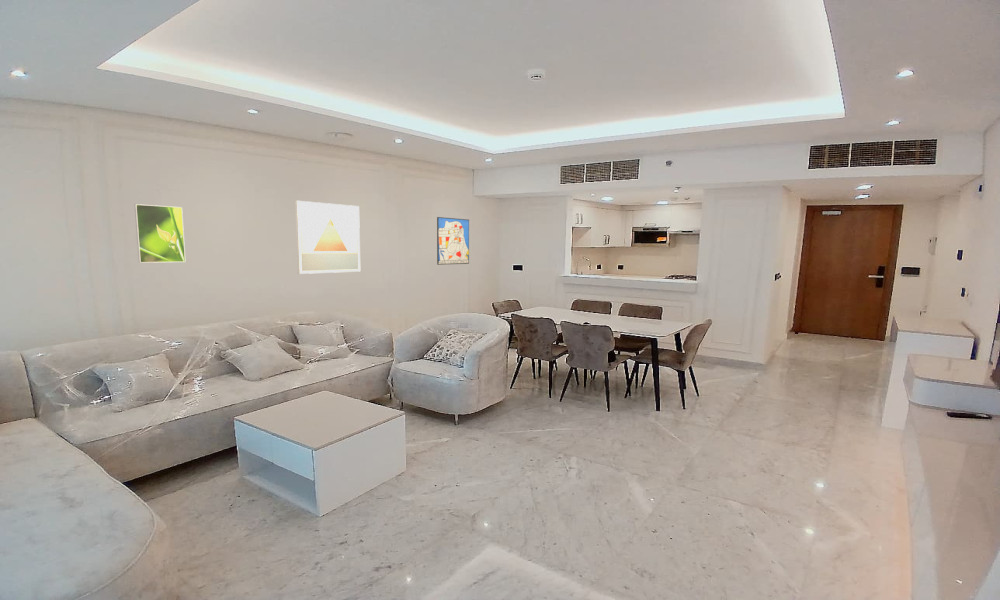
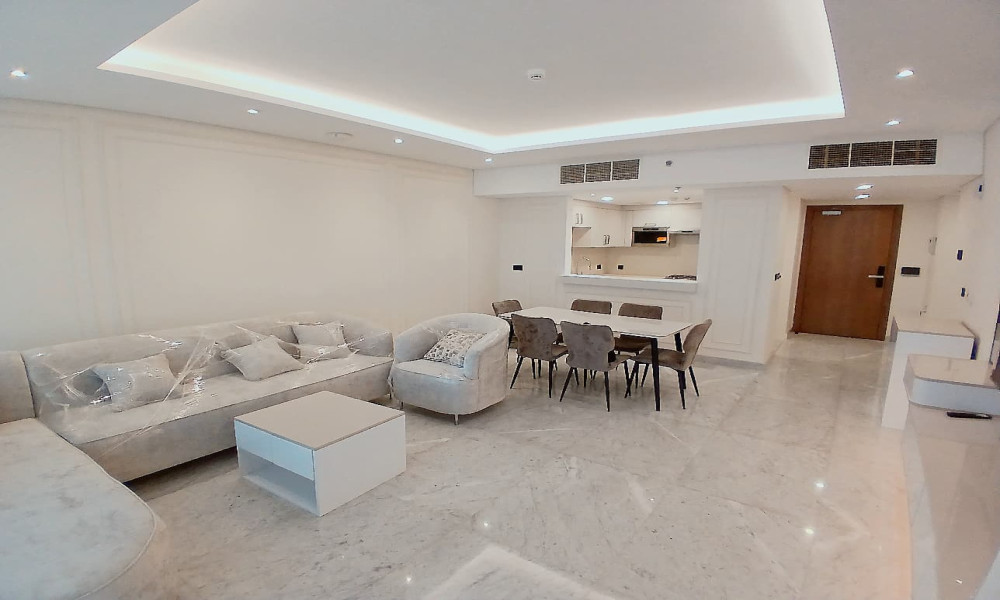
- wall art (453, 241)
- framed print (161, 234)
- wall art (329, 238)
